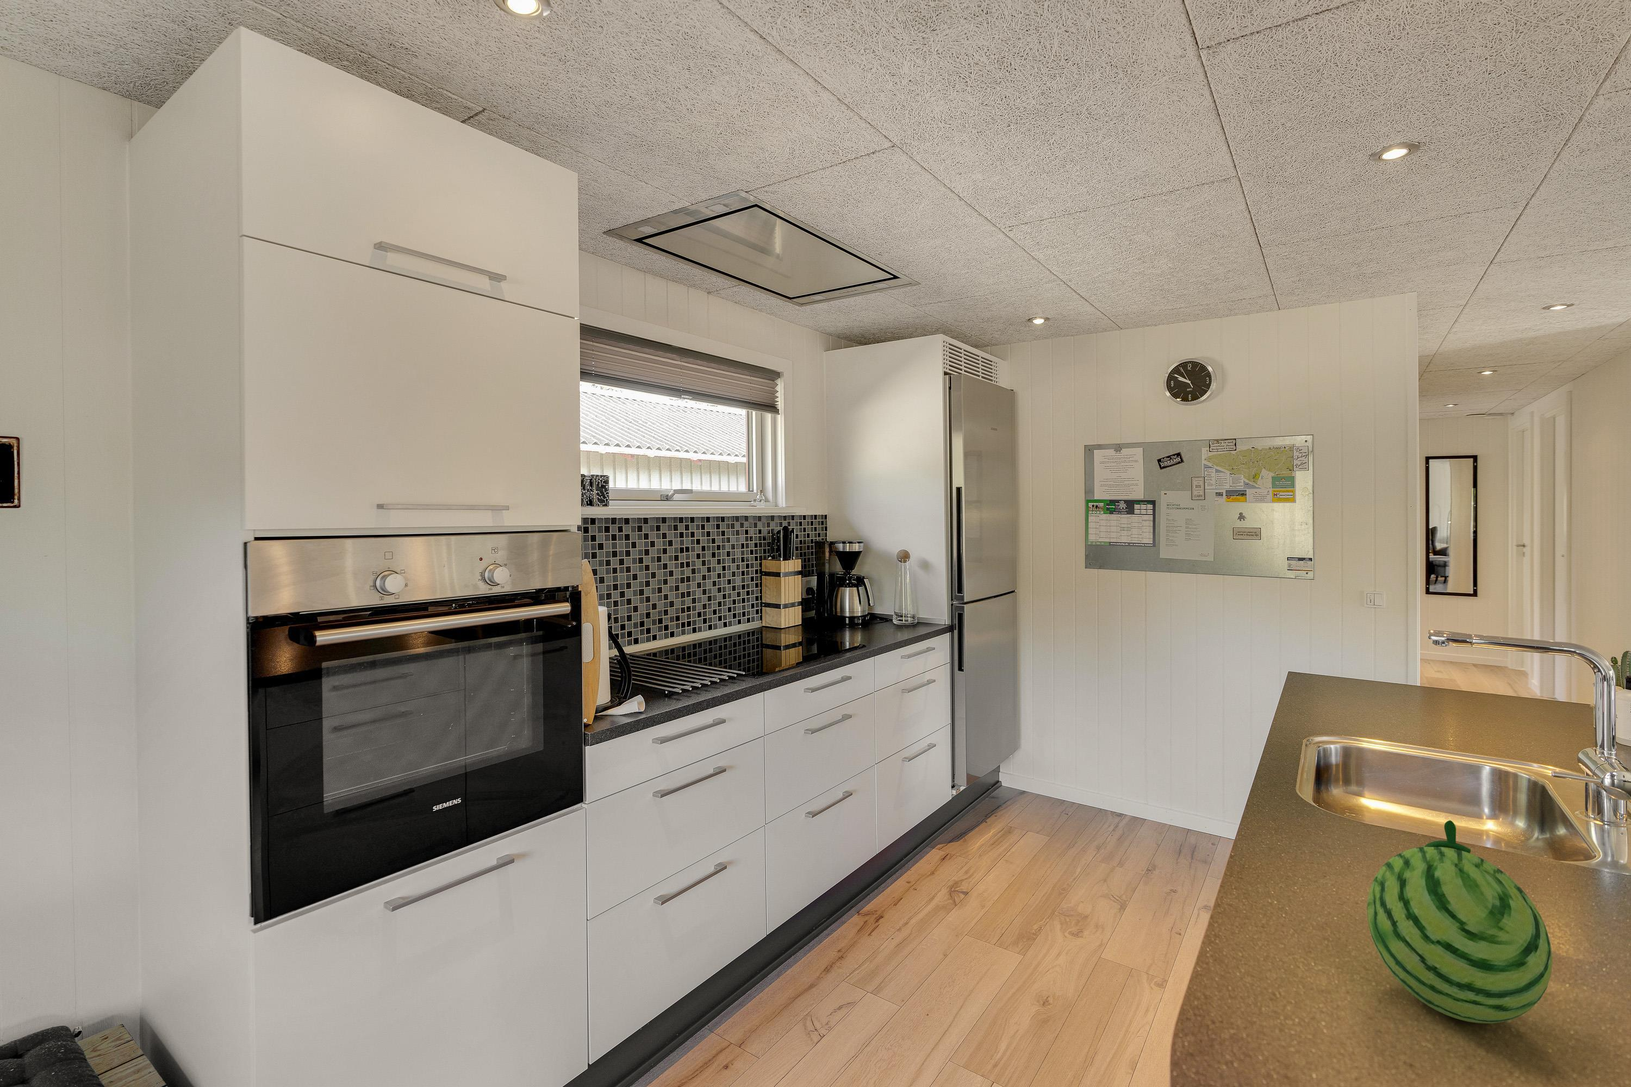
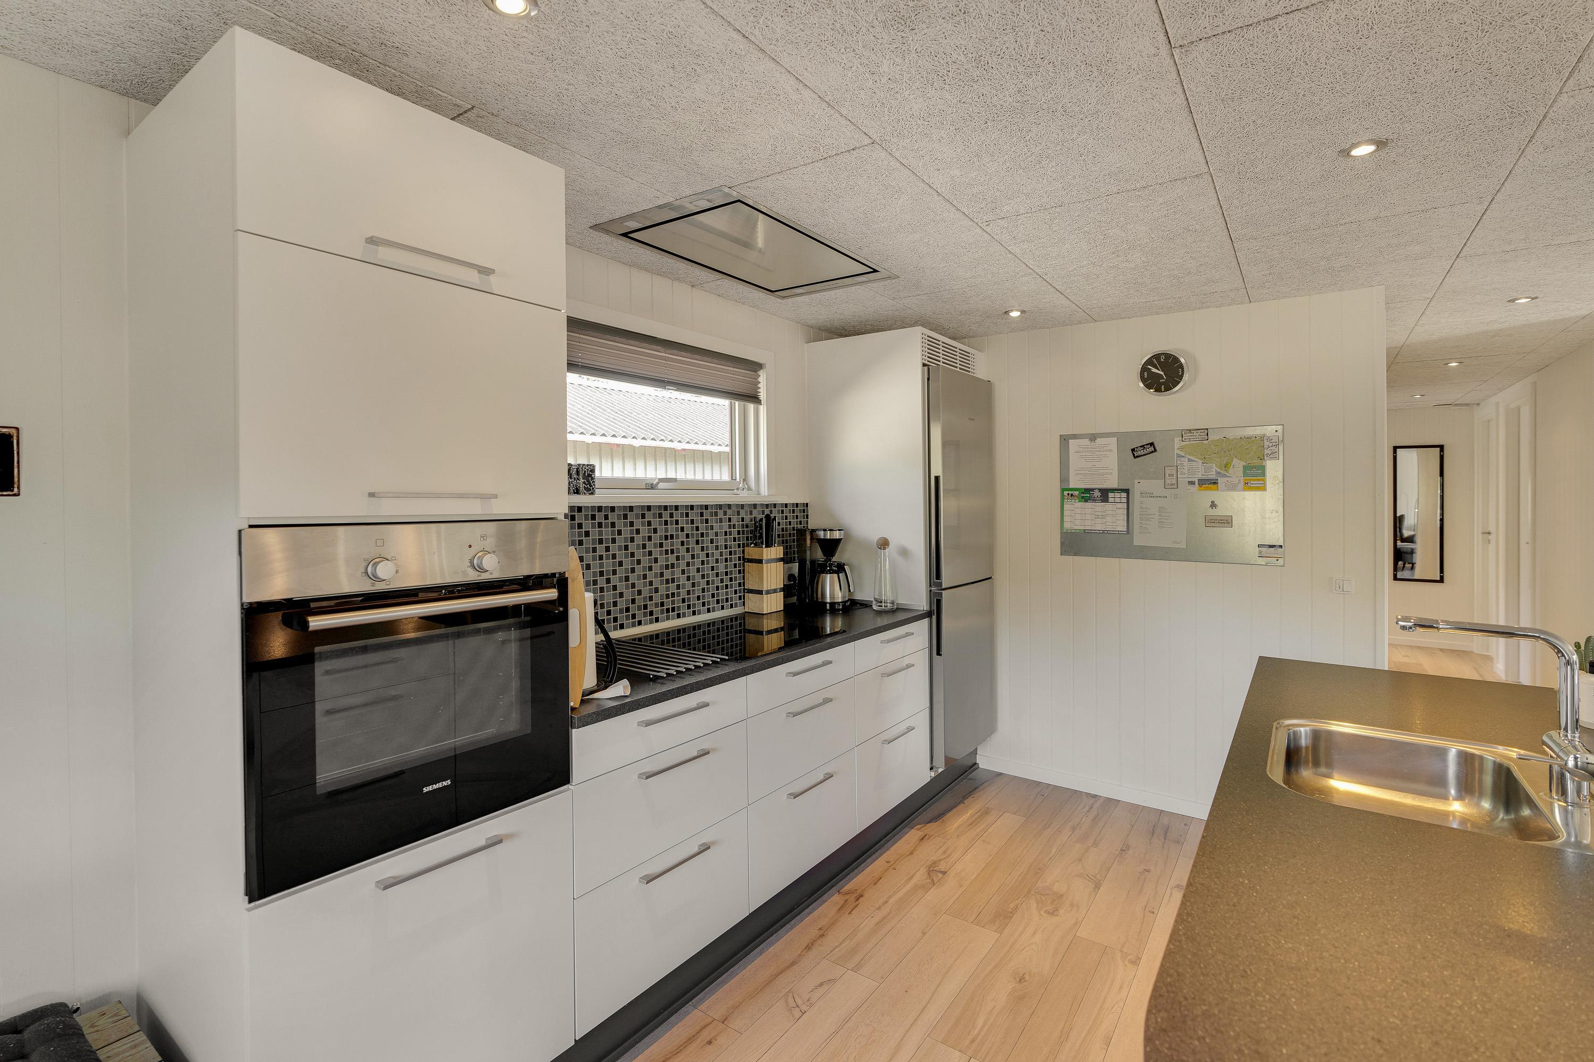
- fruit (1454, 918)
